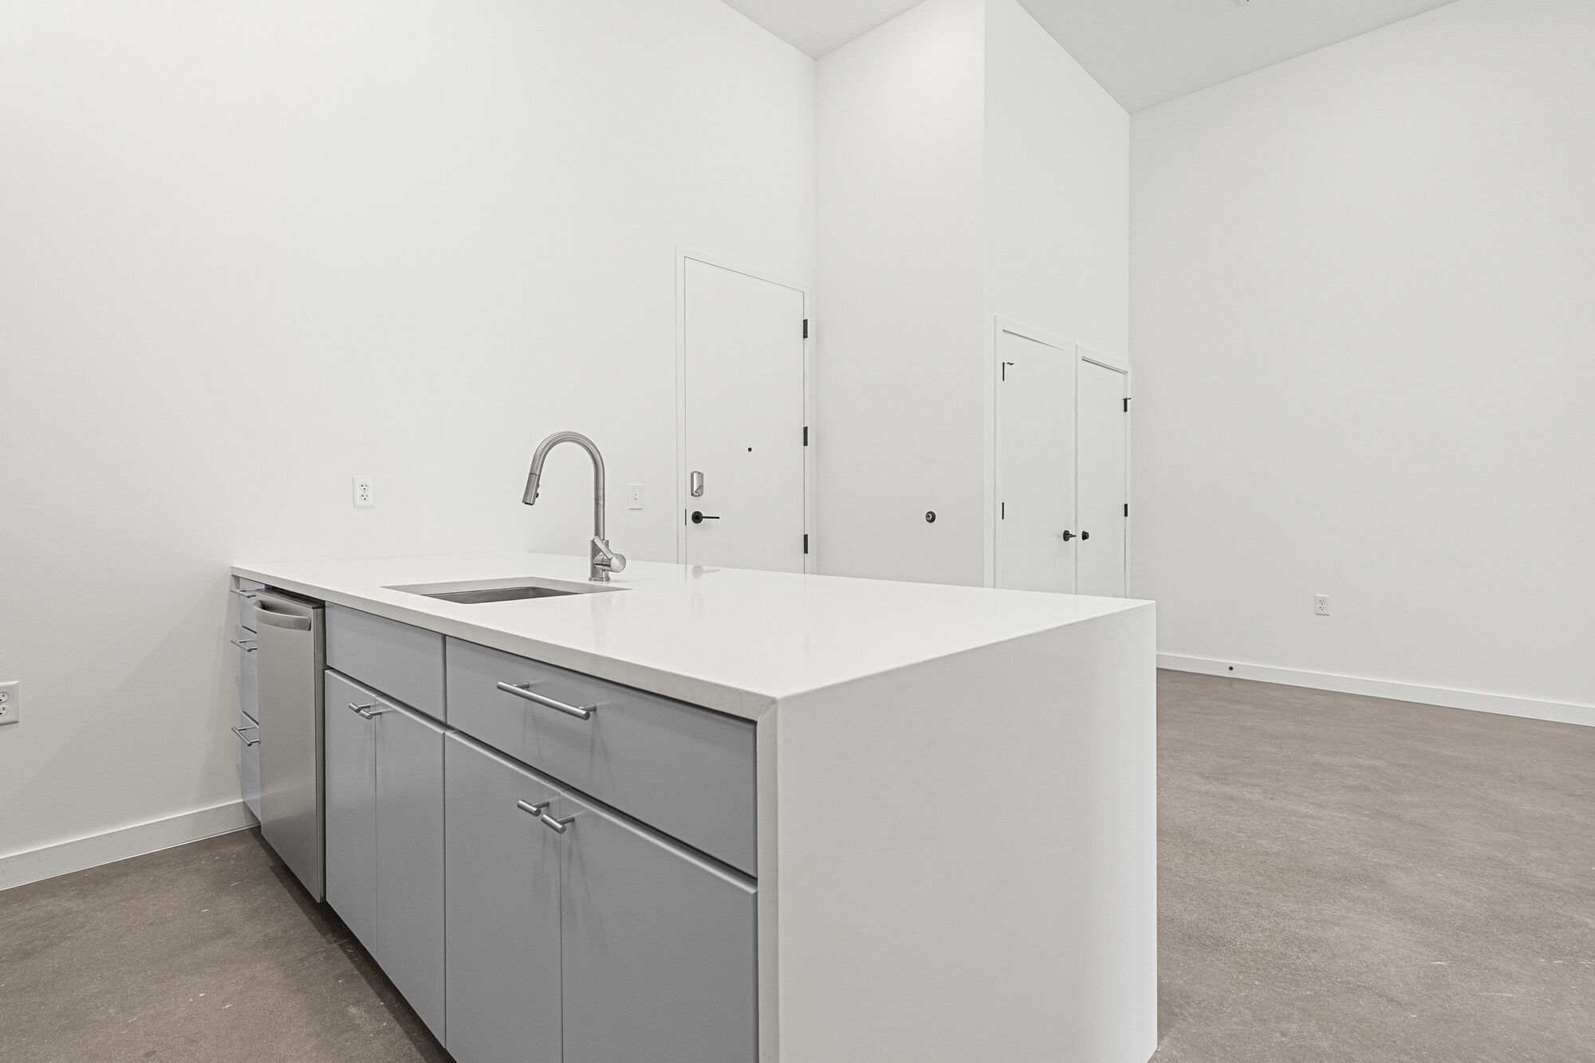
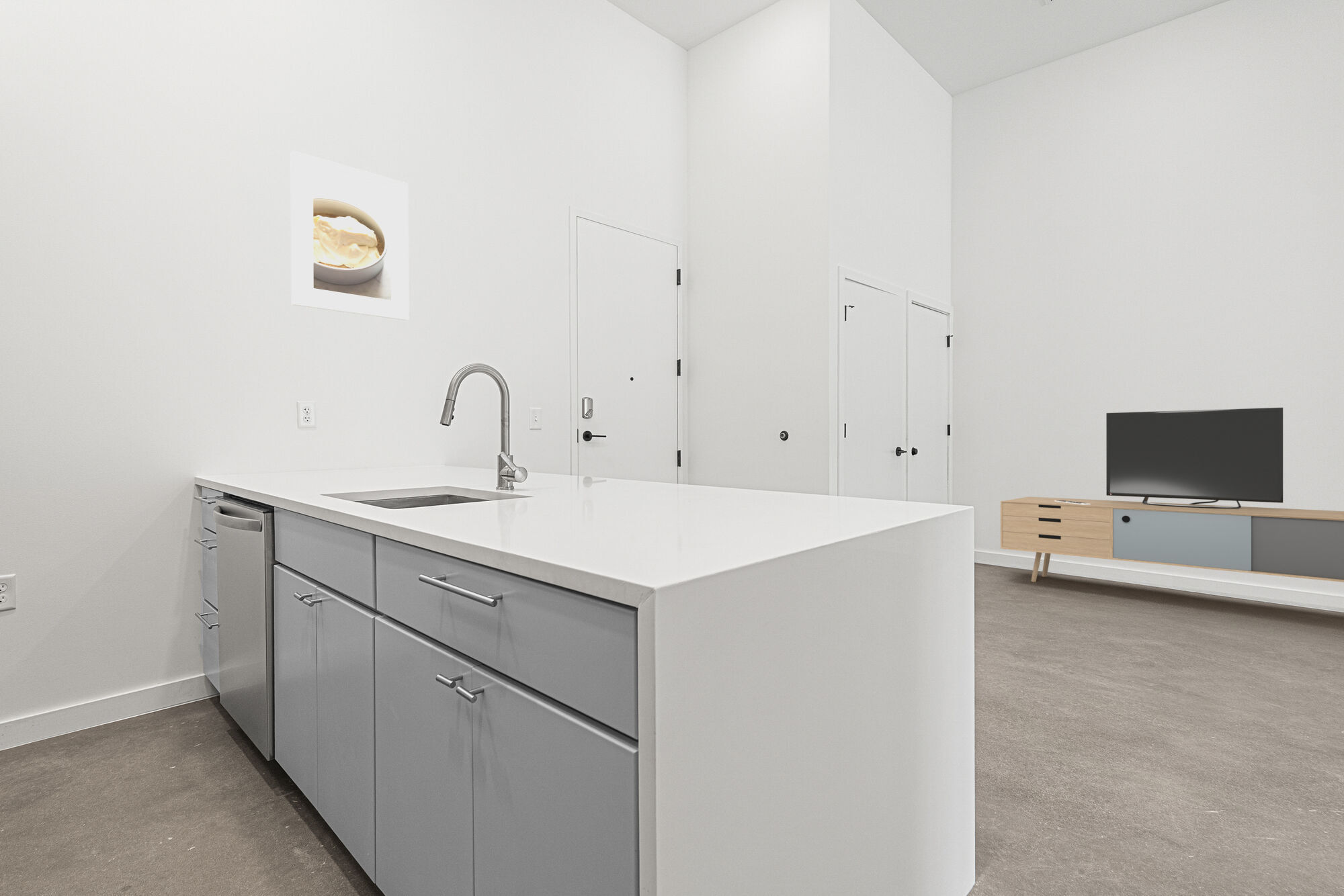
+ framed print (353, 240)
+ media console (1187, 504)
